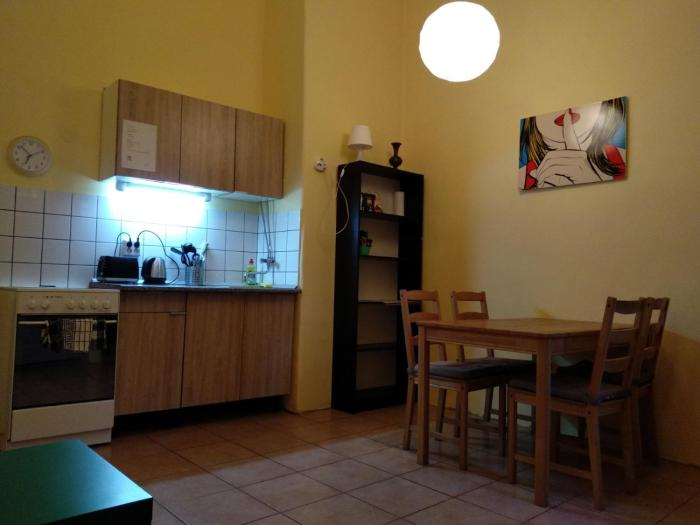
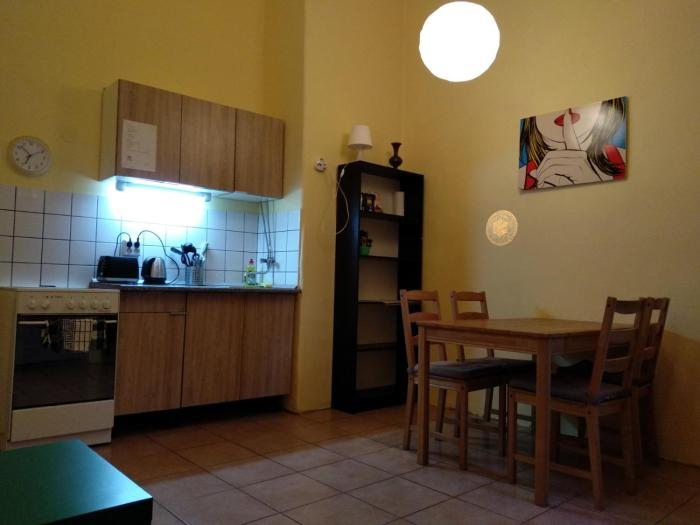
+ decorative plate (500, 228)
